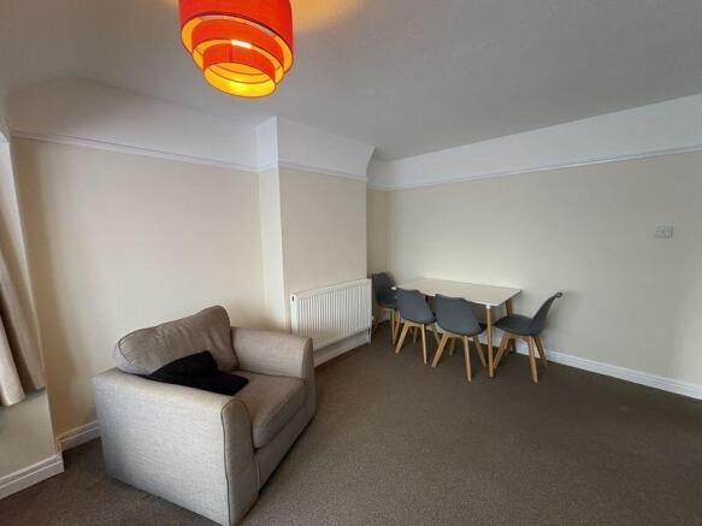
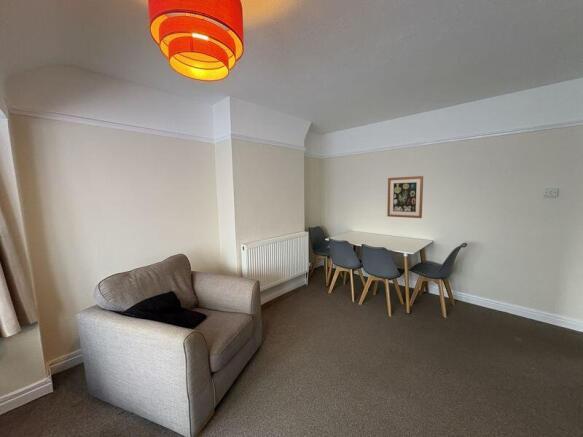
+ wall art (404, 197)
